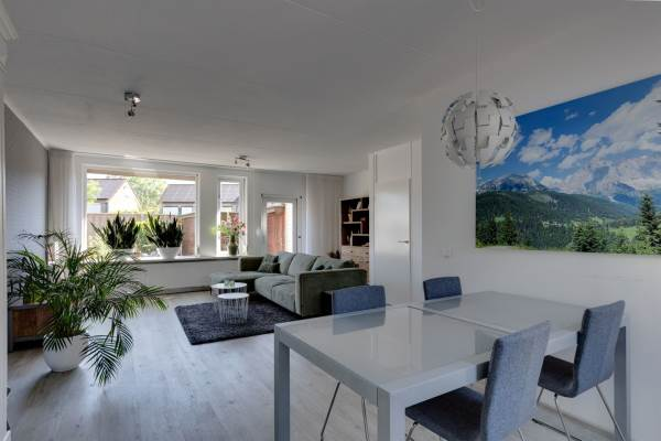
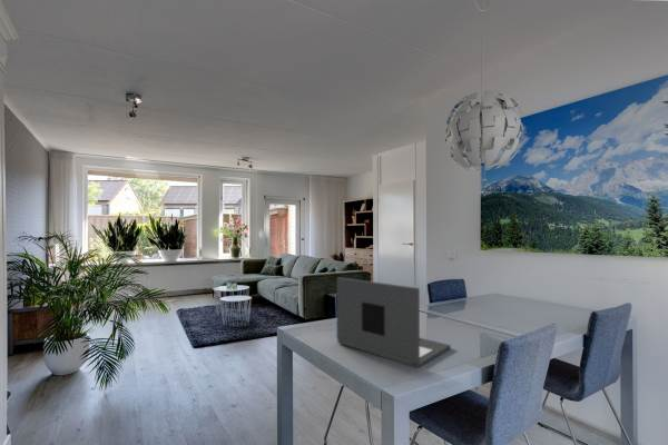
+ laptop (392, 312)
